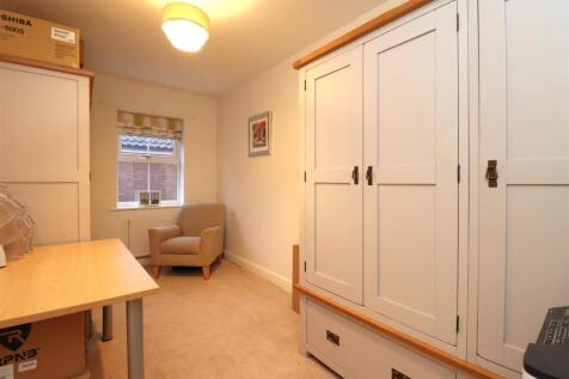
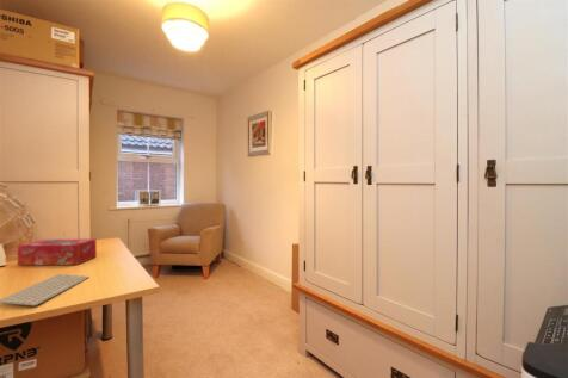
+ keyboard (47, 287)
+ tissue box (58, 250)
